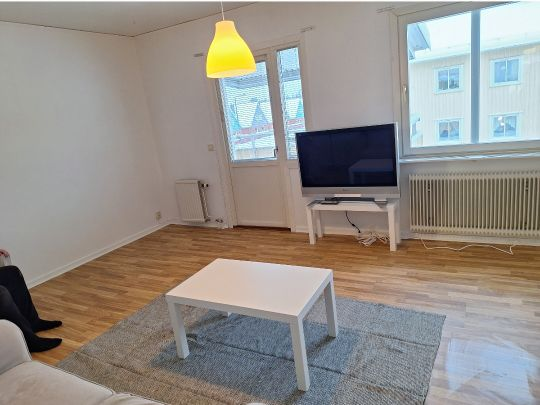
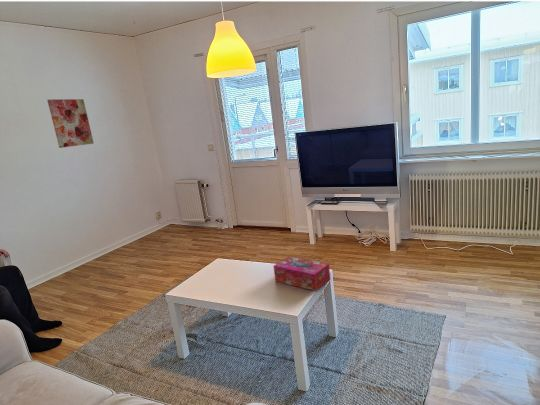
+ tissue box (301, 272)
+ wall art (71, 122)
